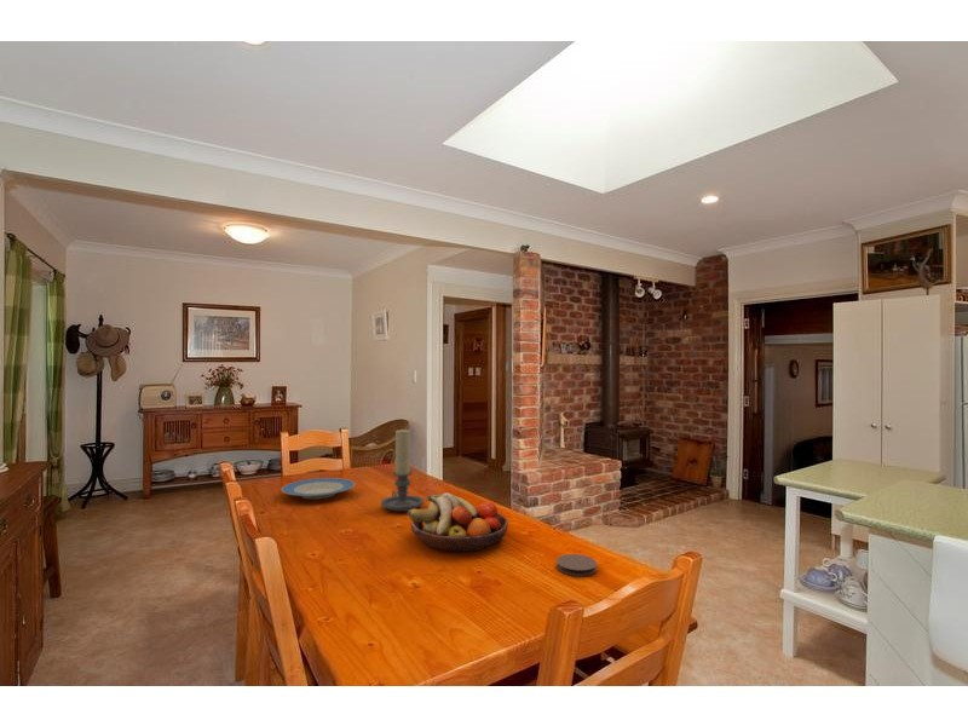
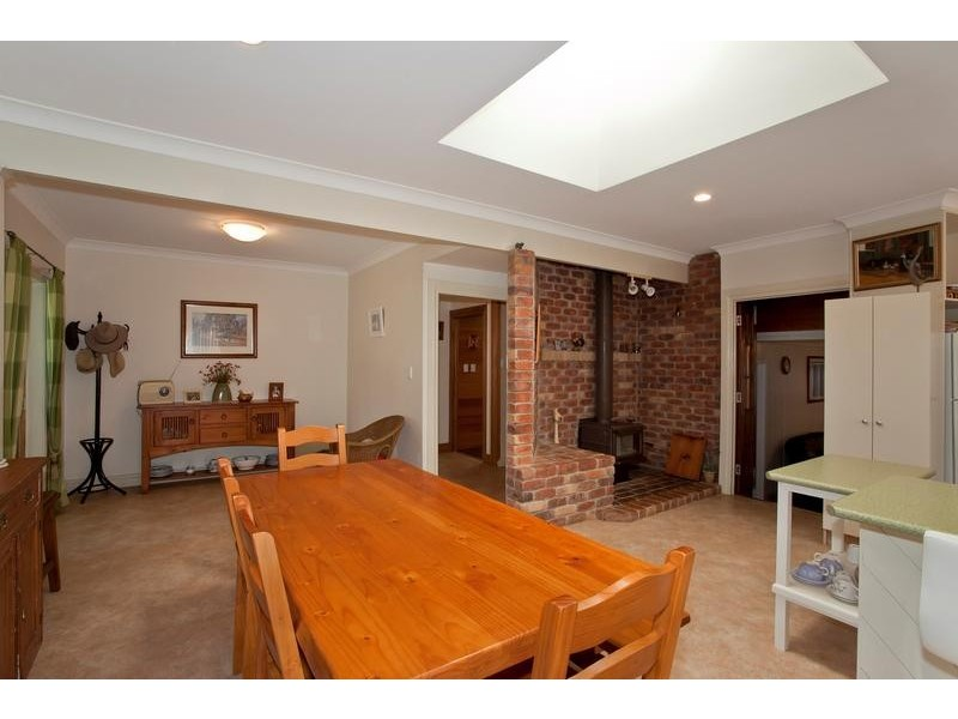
- candle holder (401, 467)
- plate (318, 490)
- fruit bowl (459, 517)
- coaster (576, 564)
